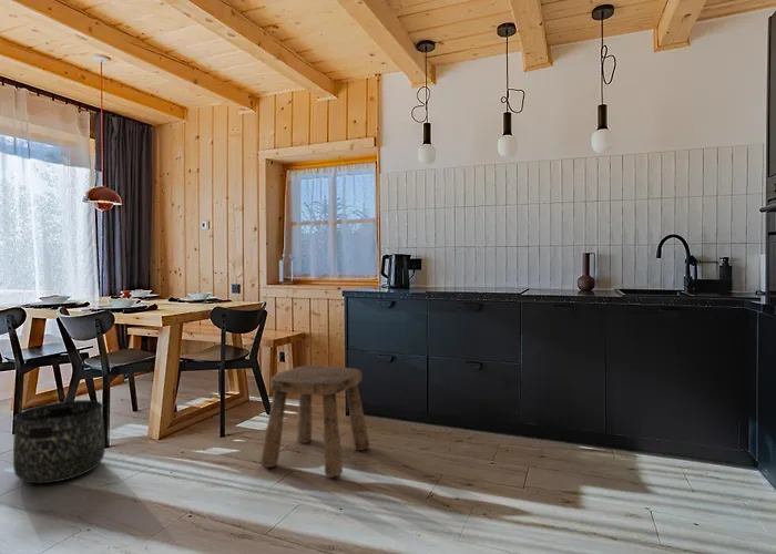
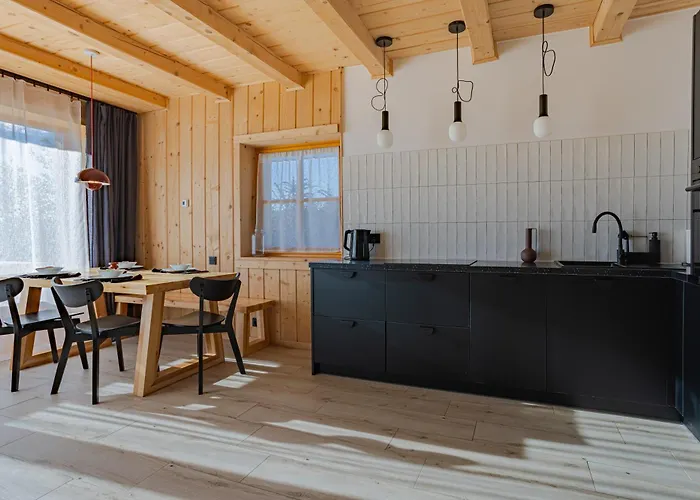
- stool (310, 414)
- basket (61, 440)
